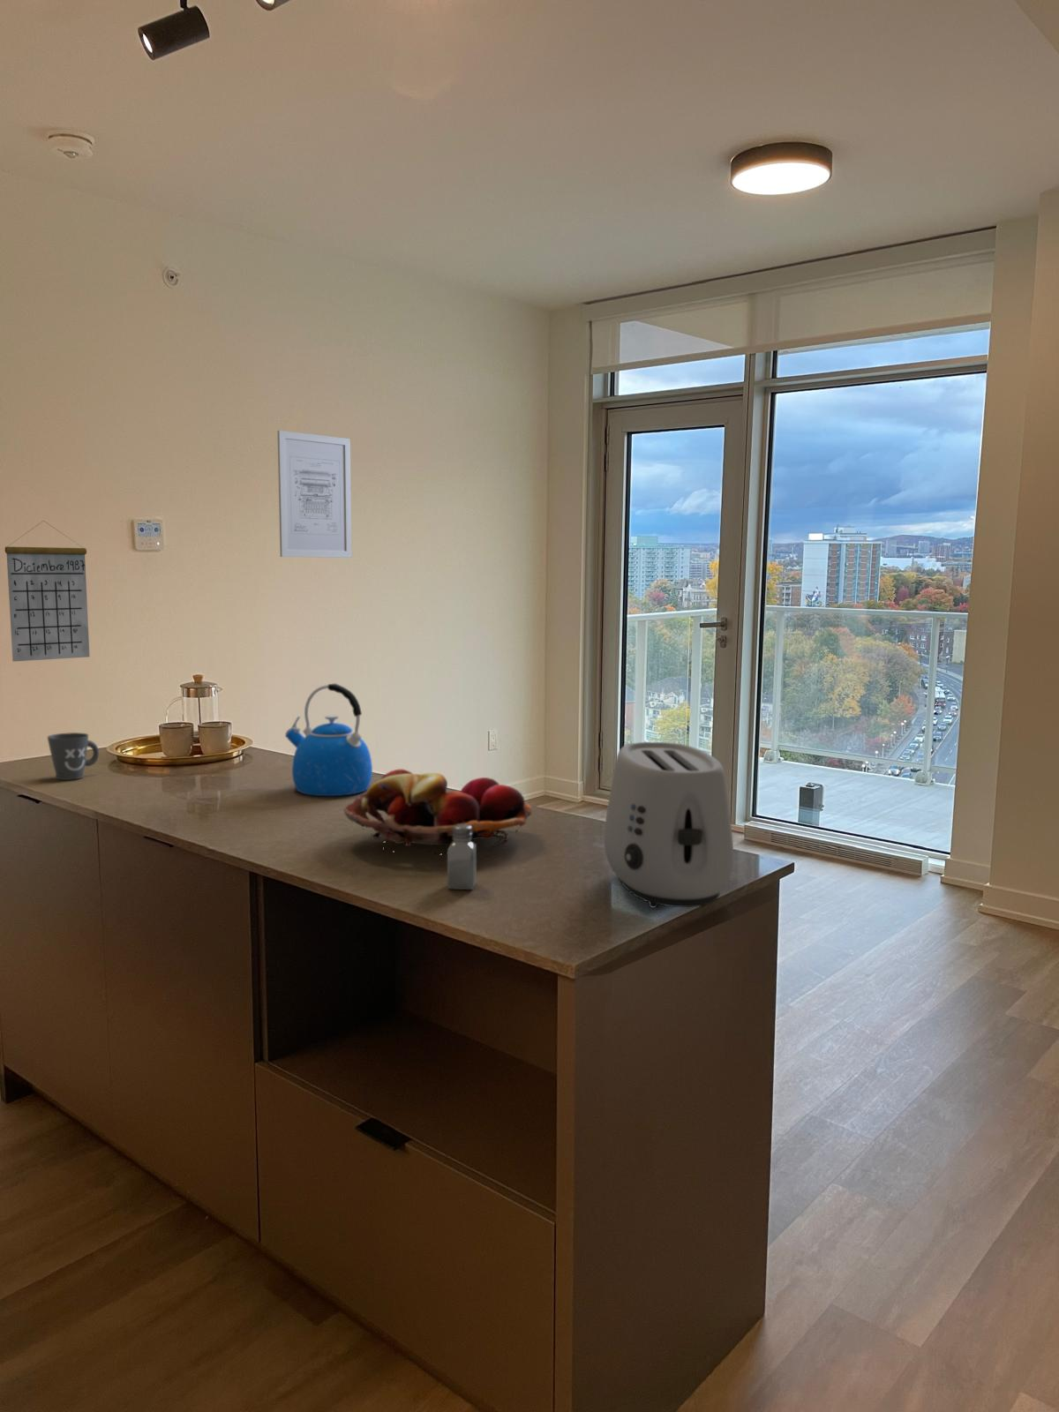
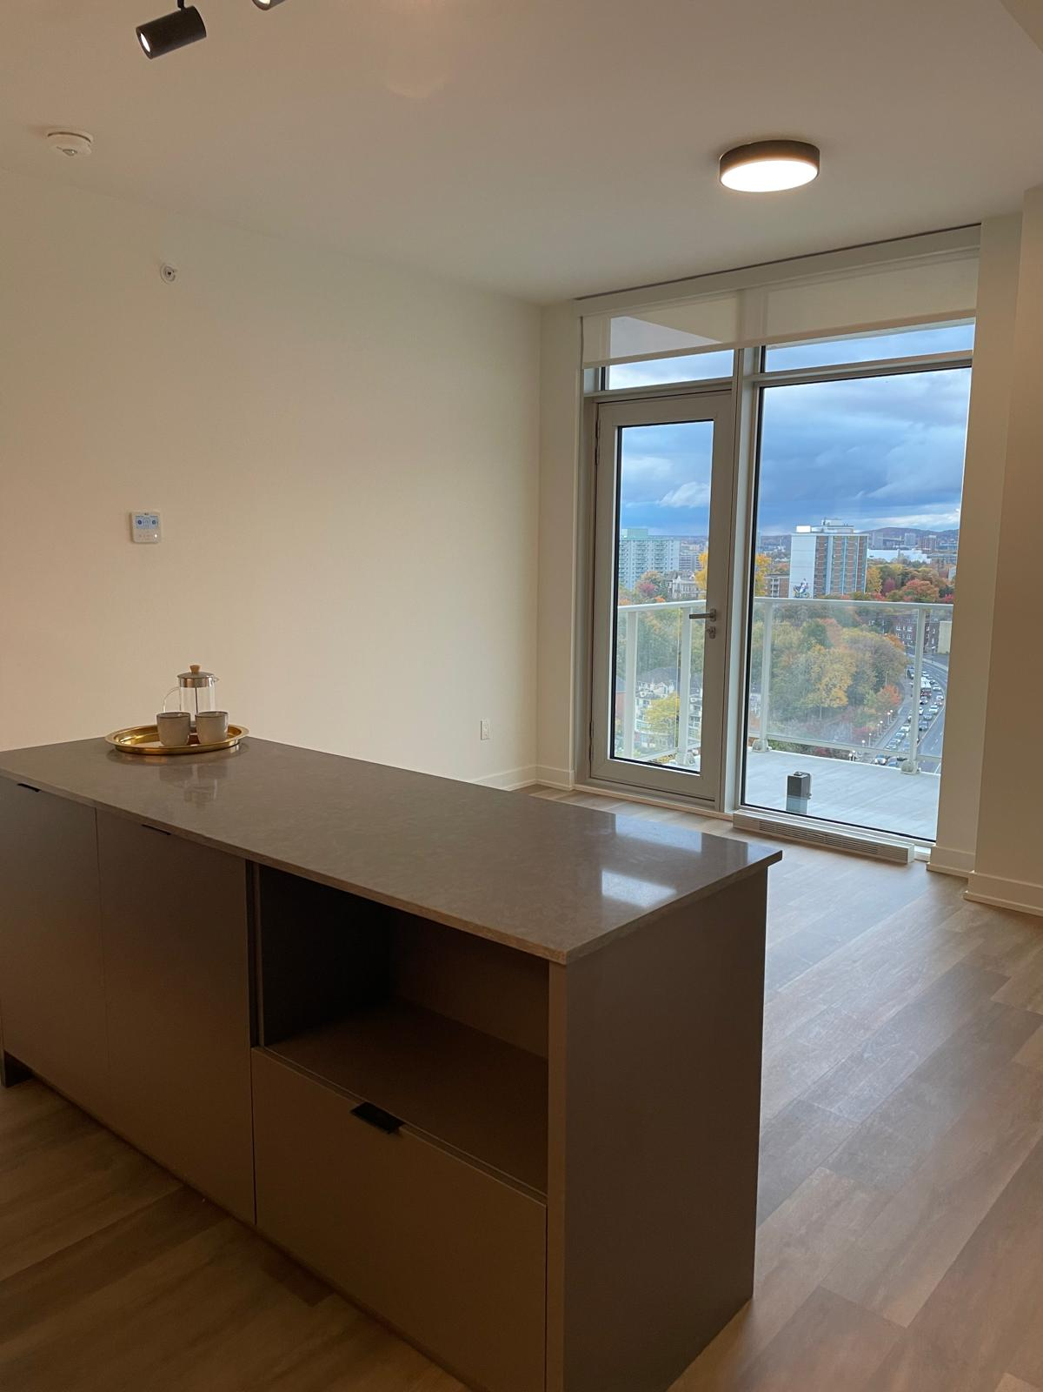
- mug (75, 755)
- wall art (316, 496)
- calendar (49, 590)
- kettle (324, 735)
- fruit basket (437, 806)
- toaster (665, 824)
- saltshaker (462, 856)
